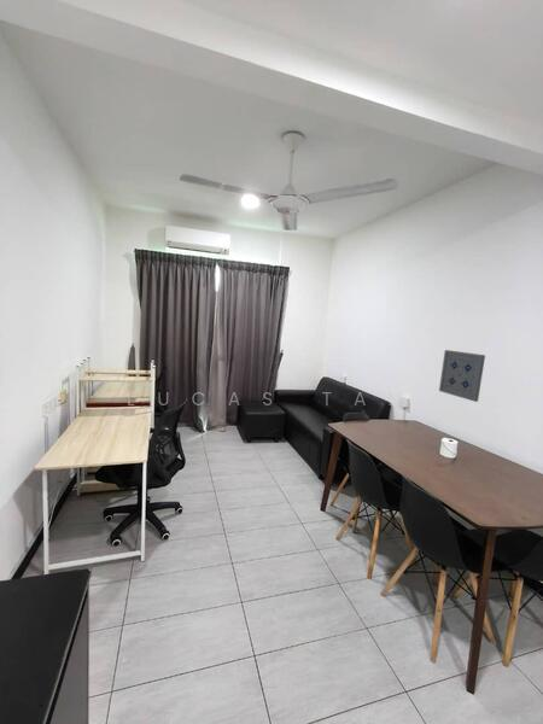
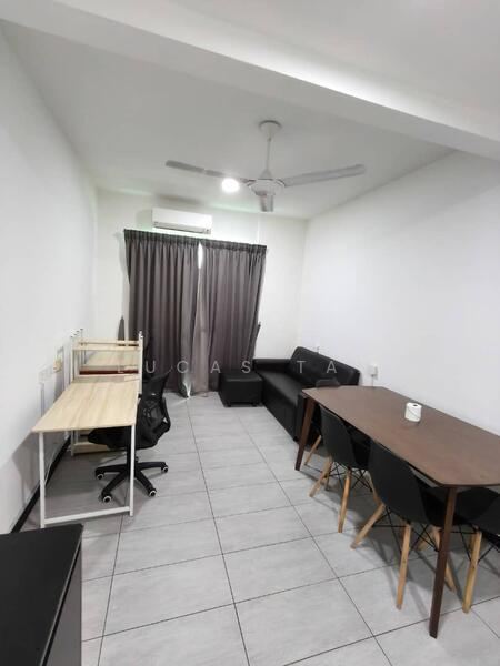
- wall art (460, 374)
